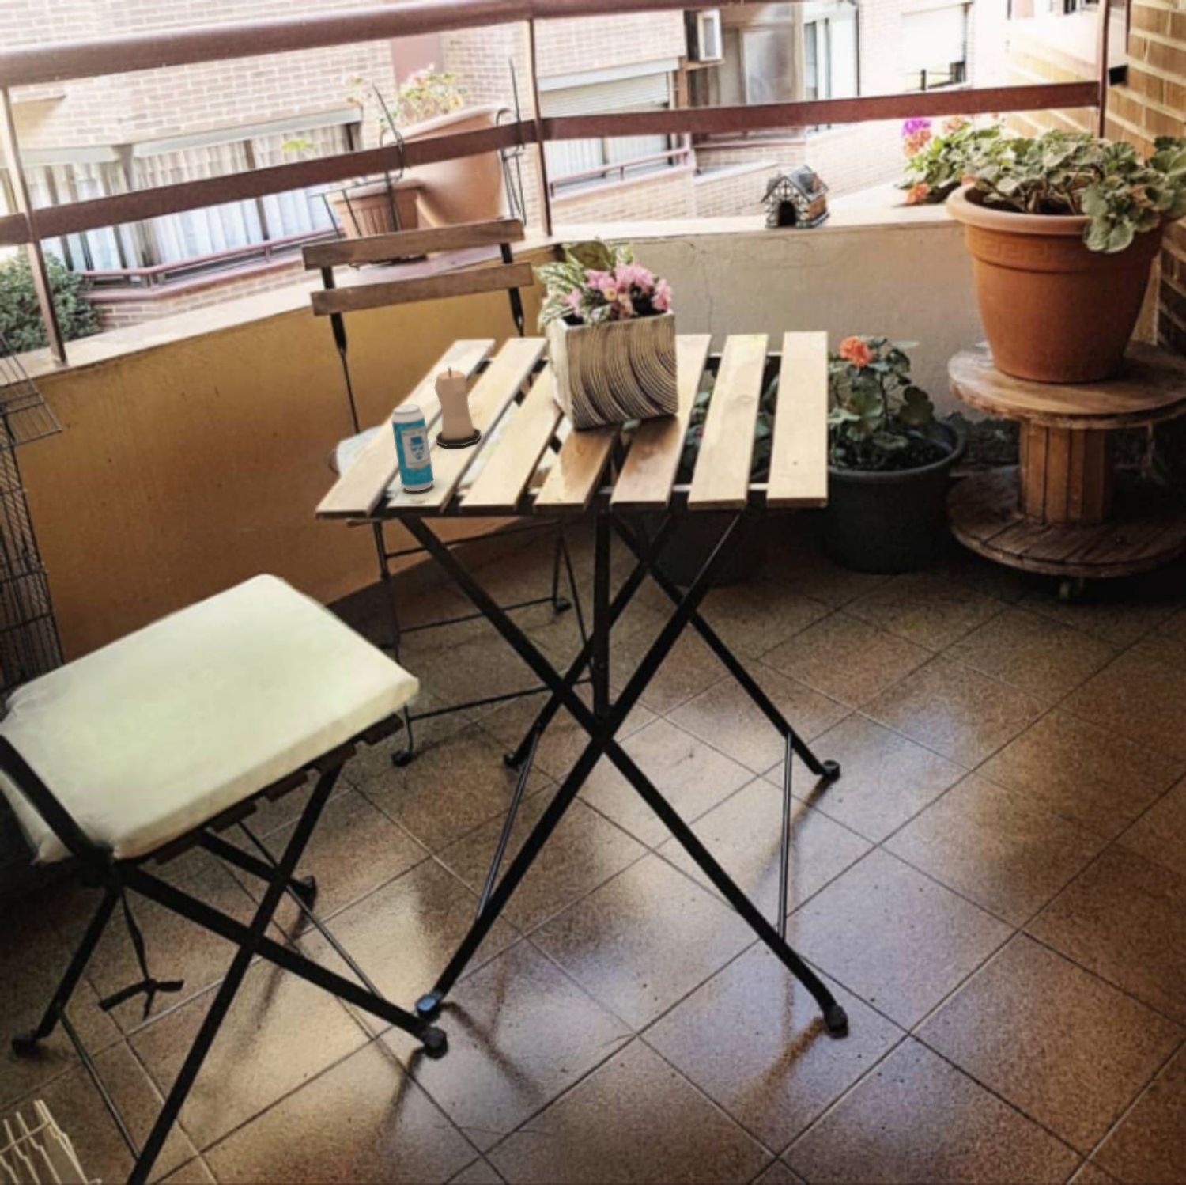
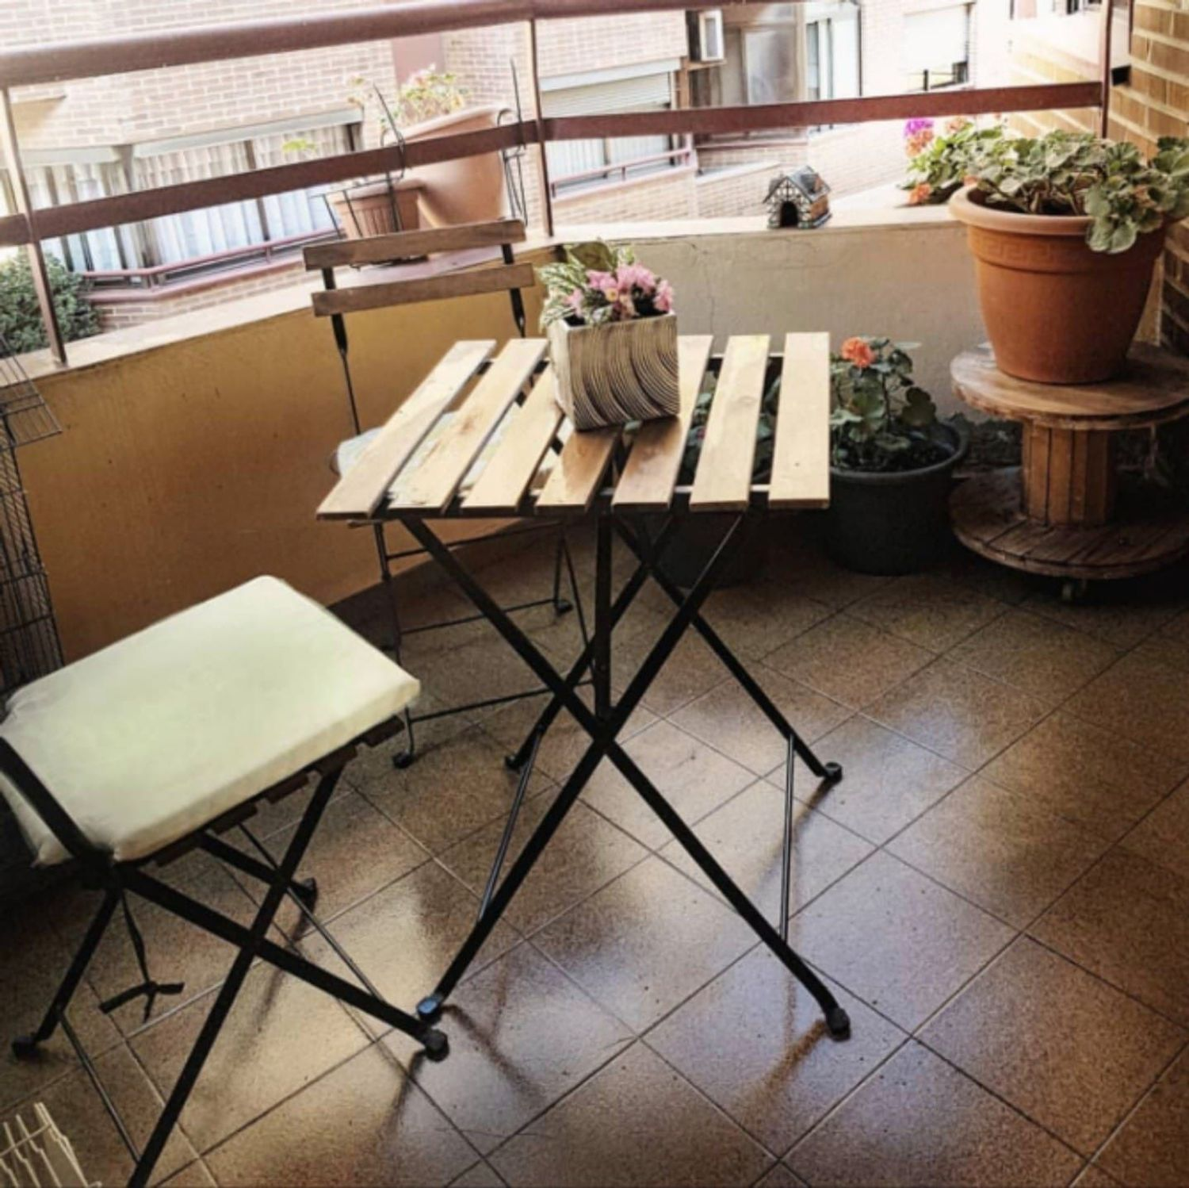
- candle (454, 404)
- beverage can (412, 448)
